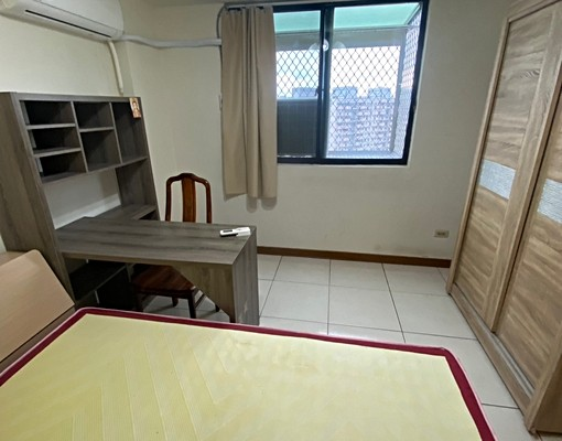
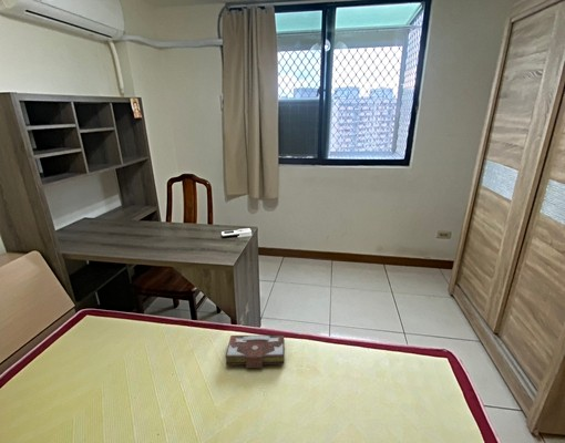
+ book (256, 348)
